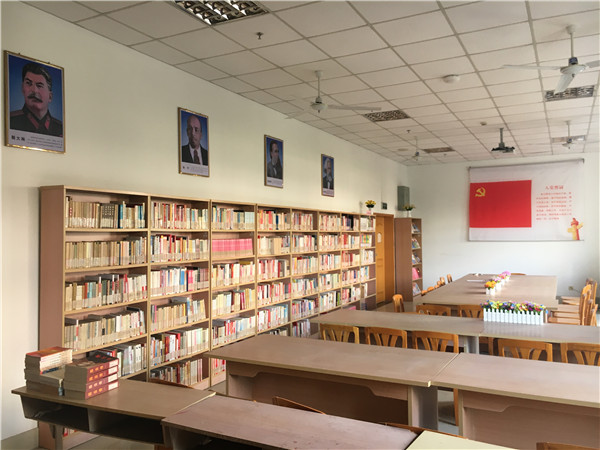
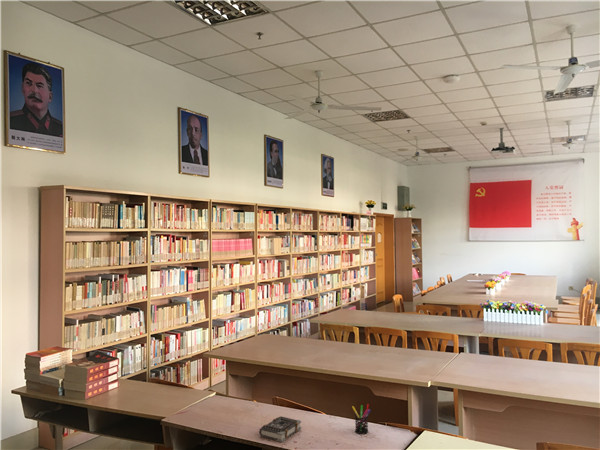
+ book (280, 427)
+ pen holder (362, 417)
